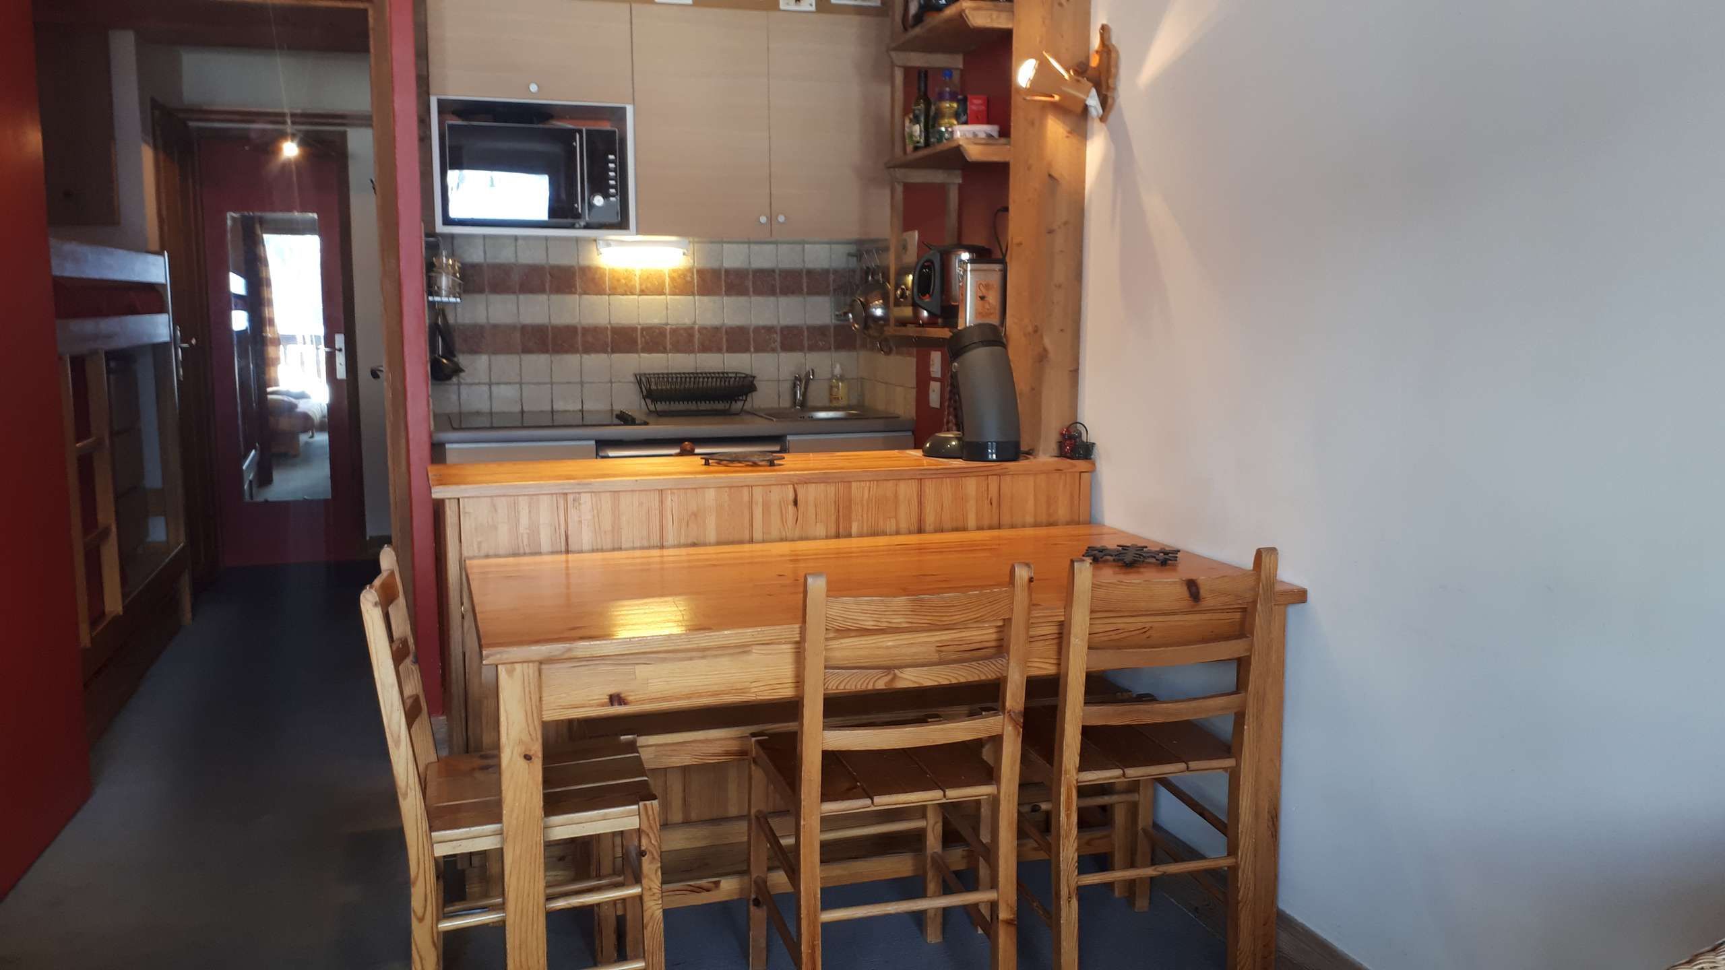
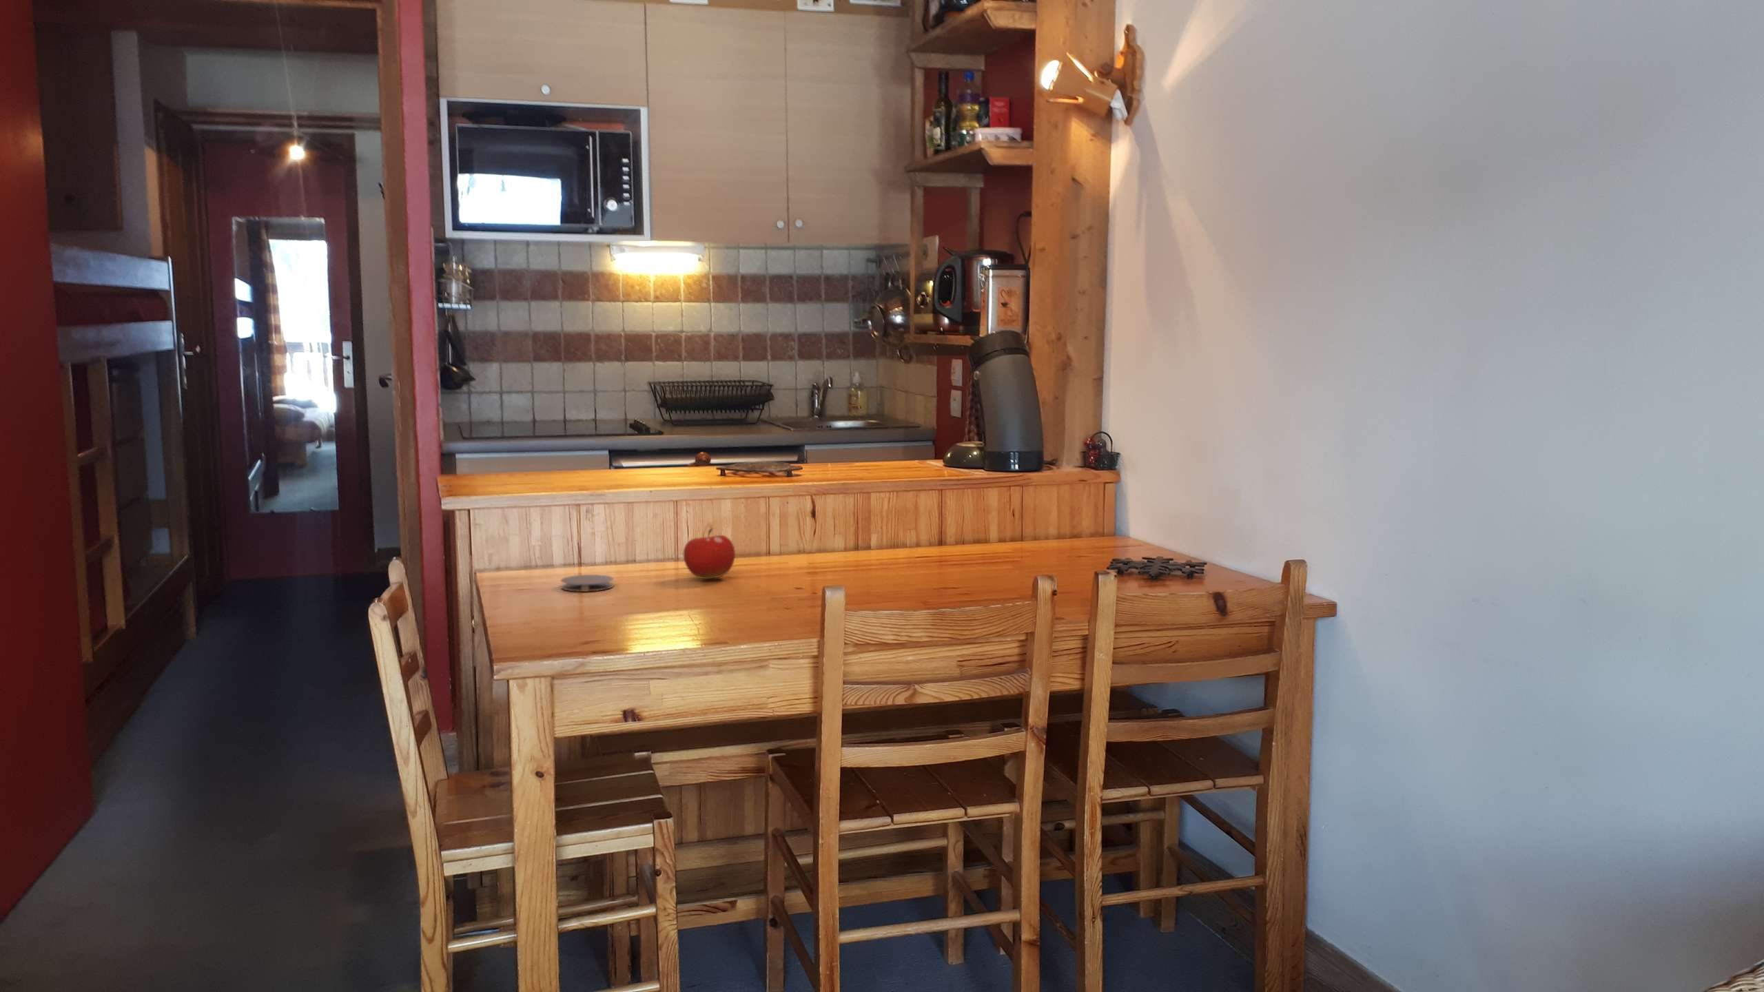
+ fruit (709, 554)
+ coaster (588, 583)
